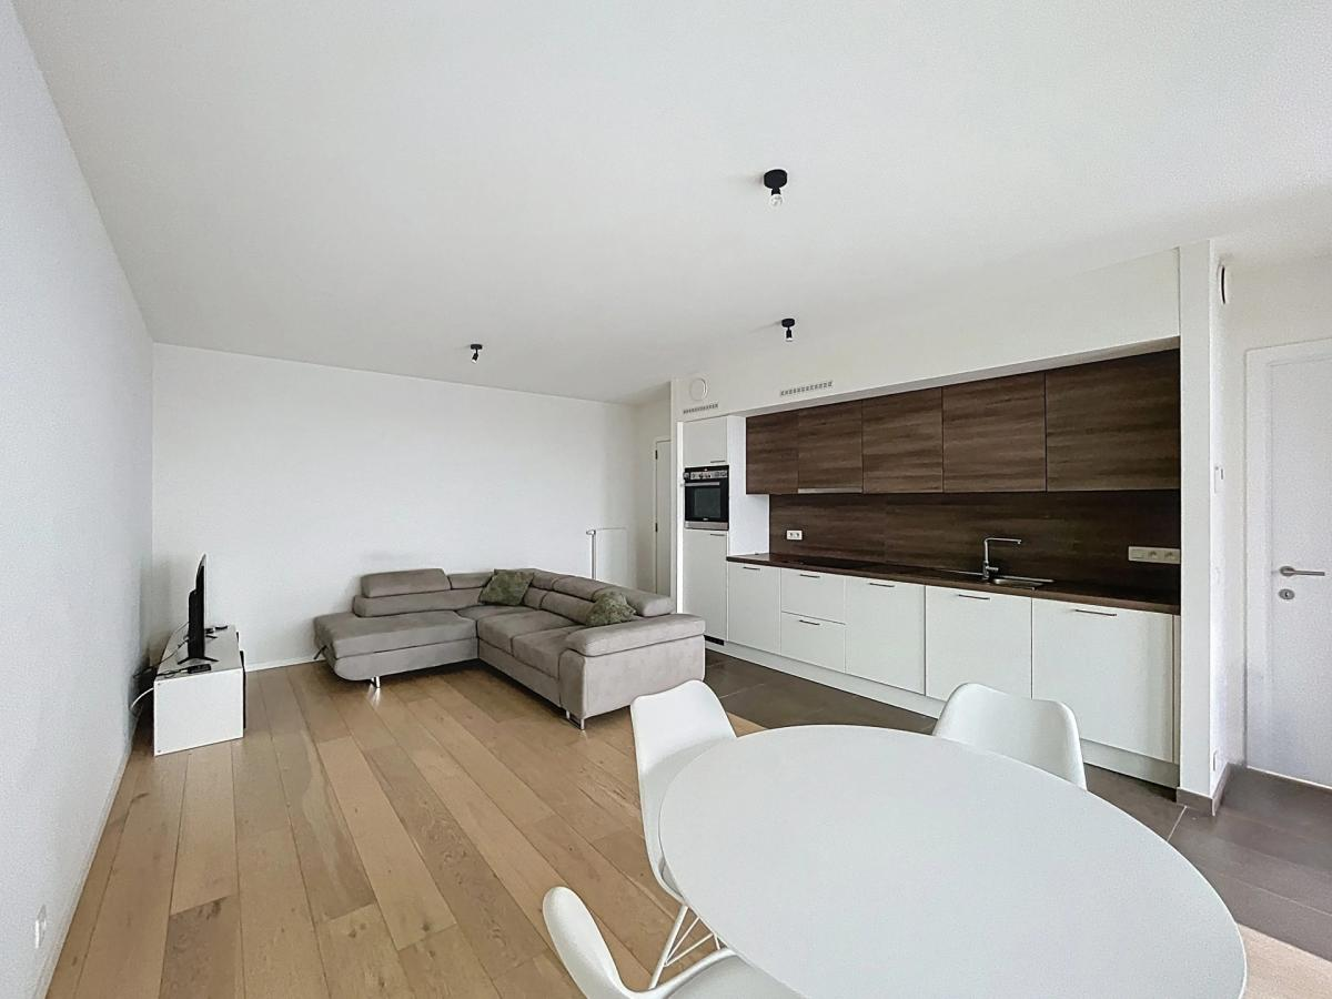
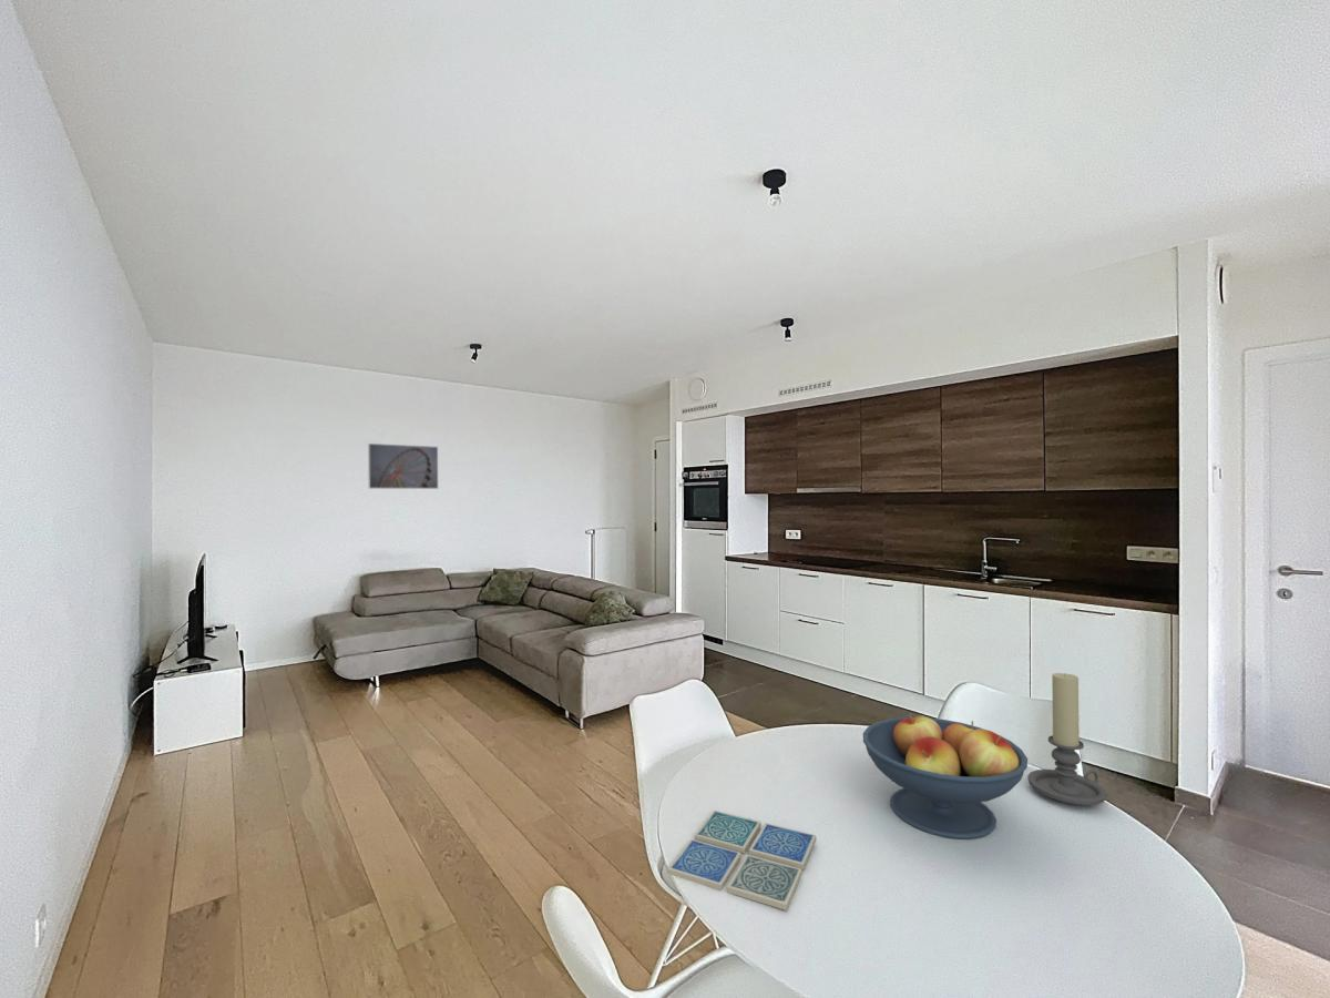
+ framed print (403, 467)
+ drink coaster (744, 853)
+ fruit bowl (941, 765)
+ candle holder (1070, 733)
